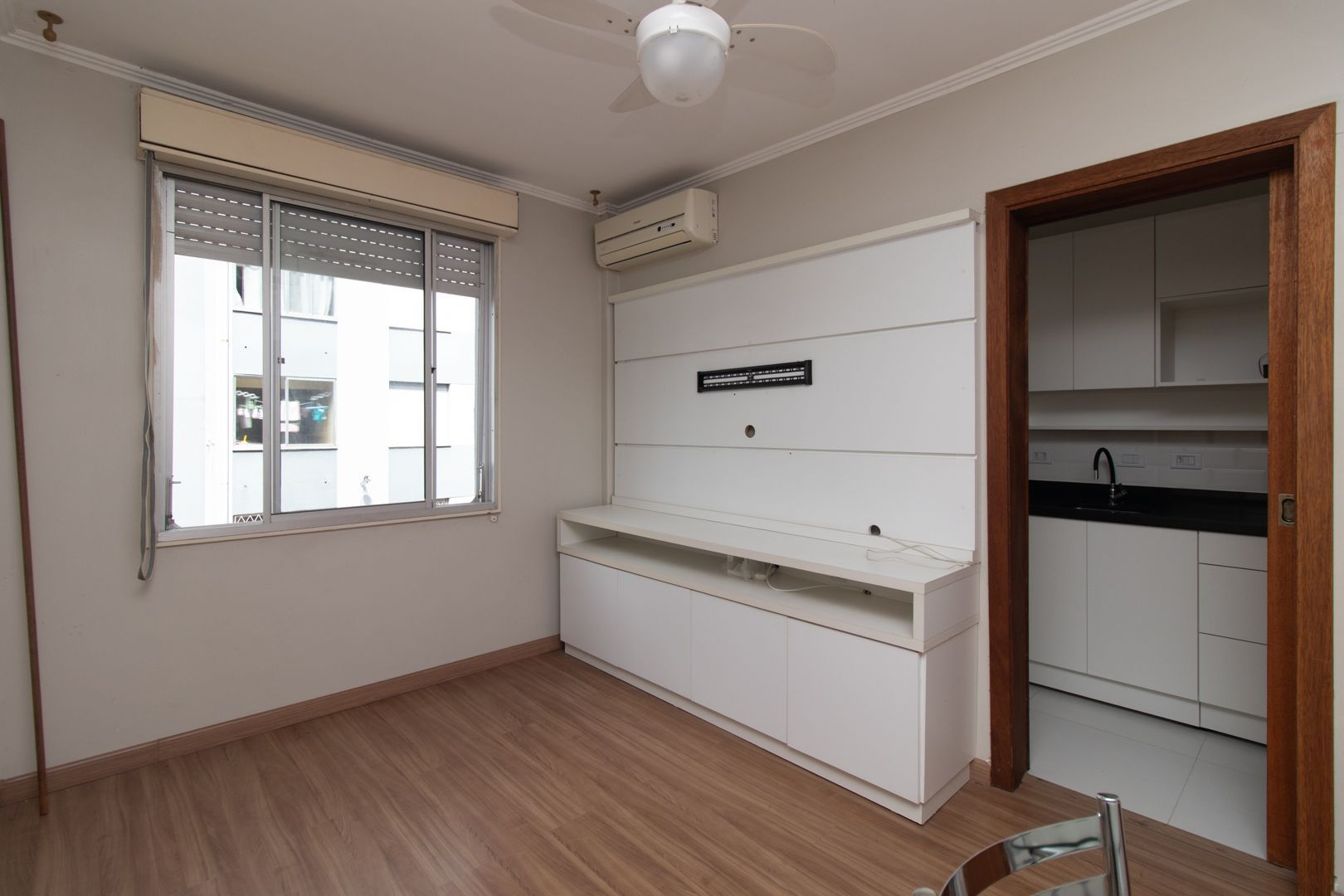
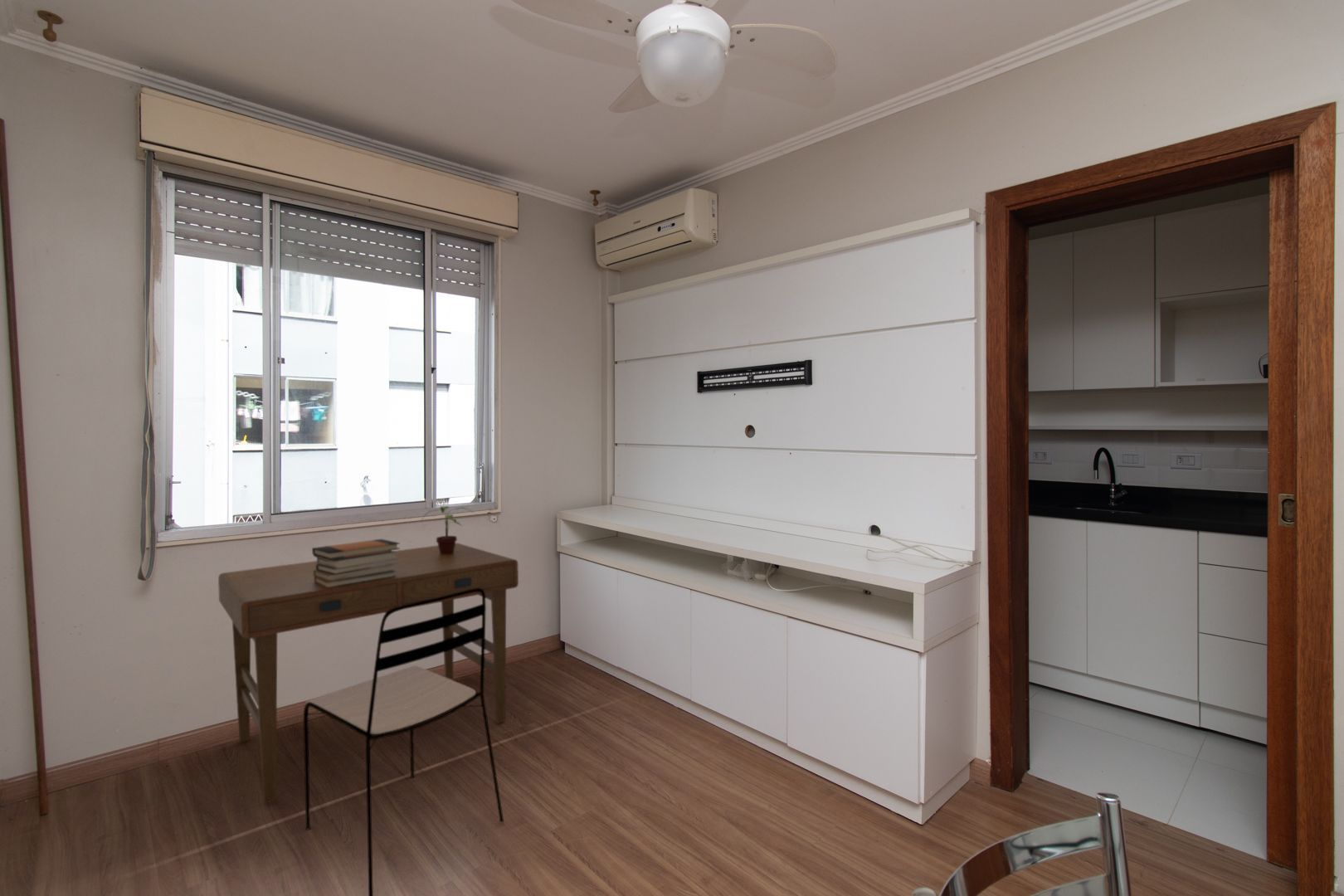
+ dining chair (398, 708)
+ book stack (357, 562)
+ potted plant (447, 529)
+ desk (368, 616)
